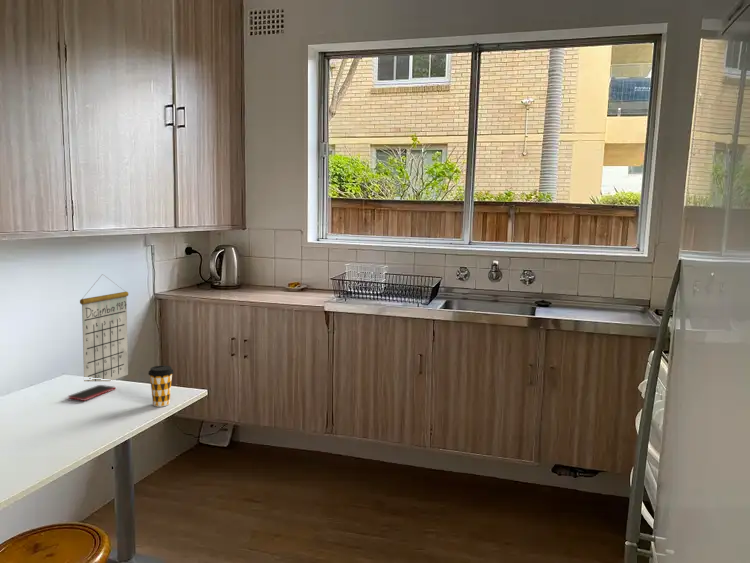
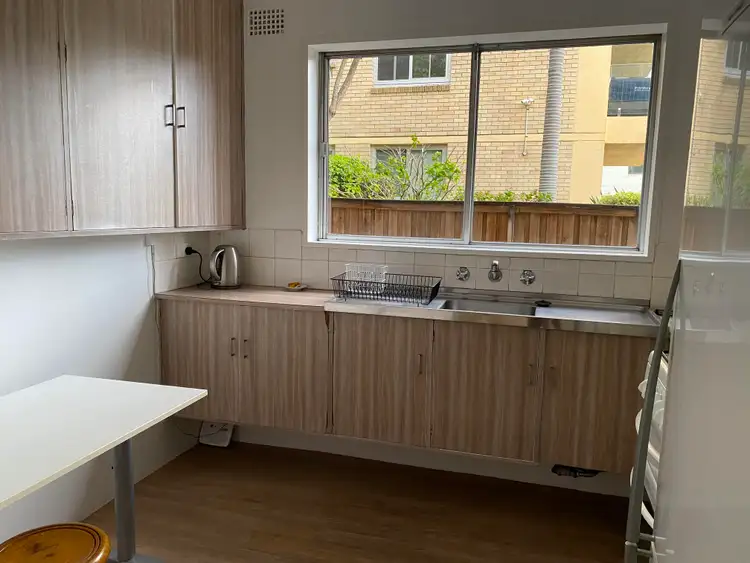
- coffee cup (161, 386)
- calendar (105, 328)
- smartphone (92, 392)
